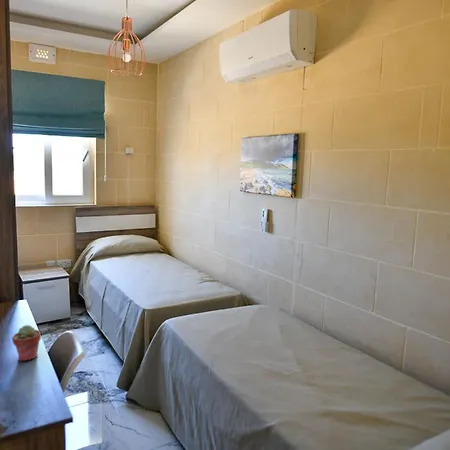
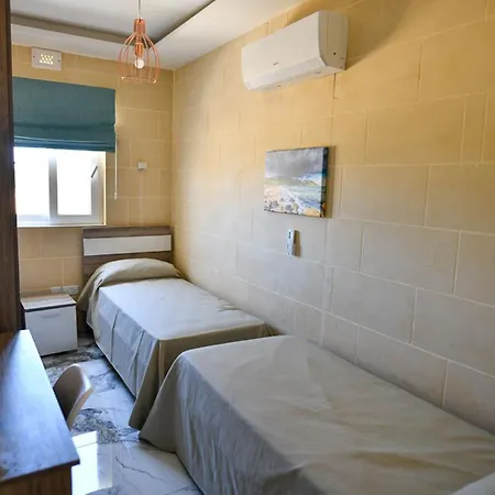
- potted succulent (27, 341)
